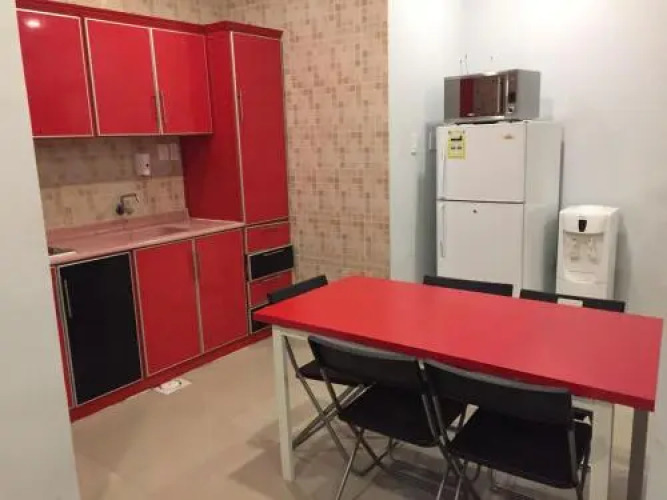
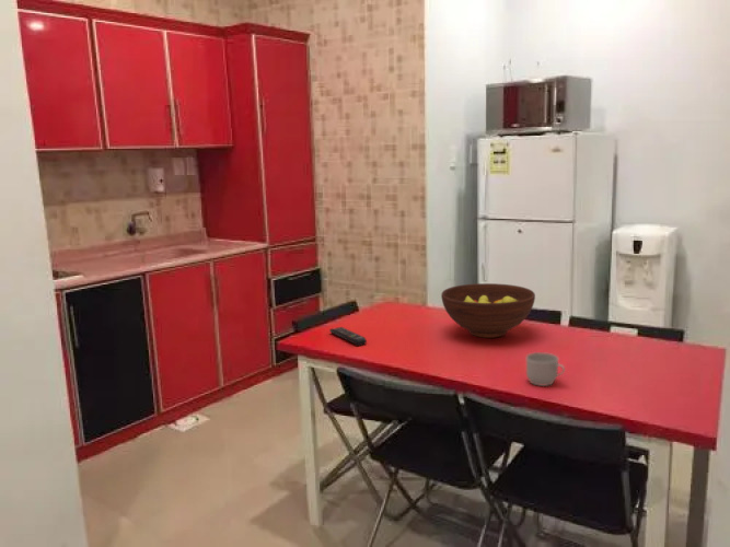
+ mug (545, 370)
+ fruit bowl (487, 313)
+ remote control (347, 335)
